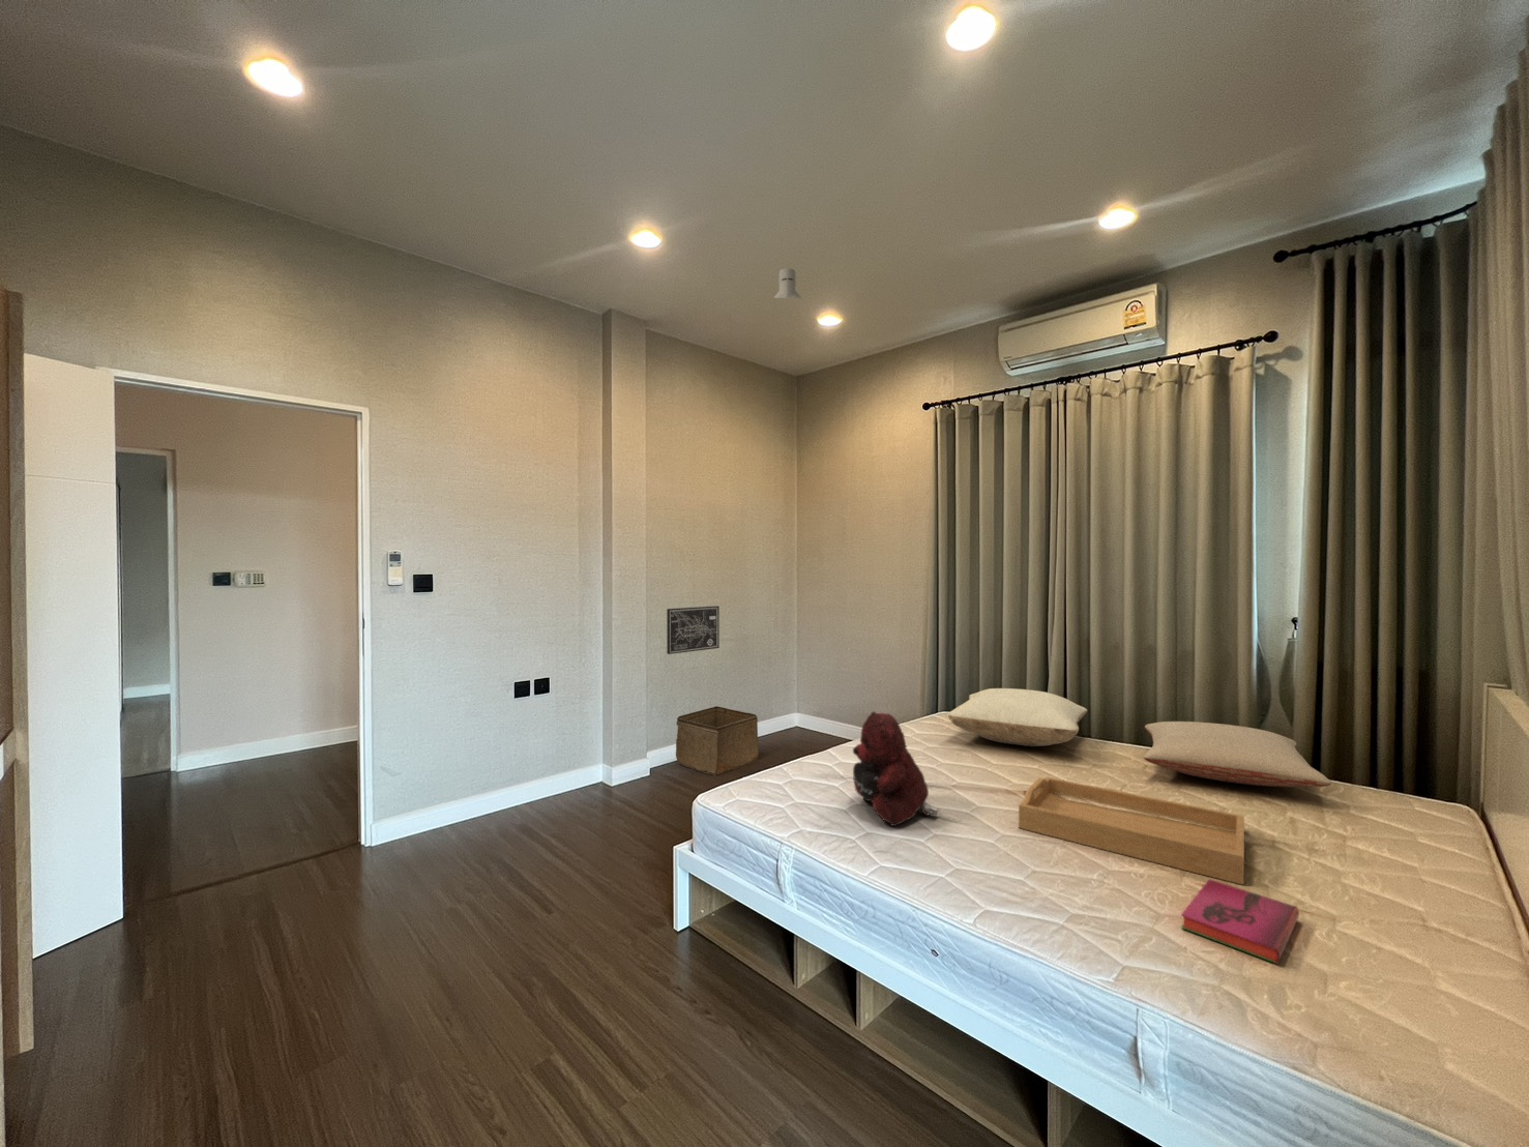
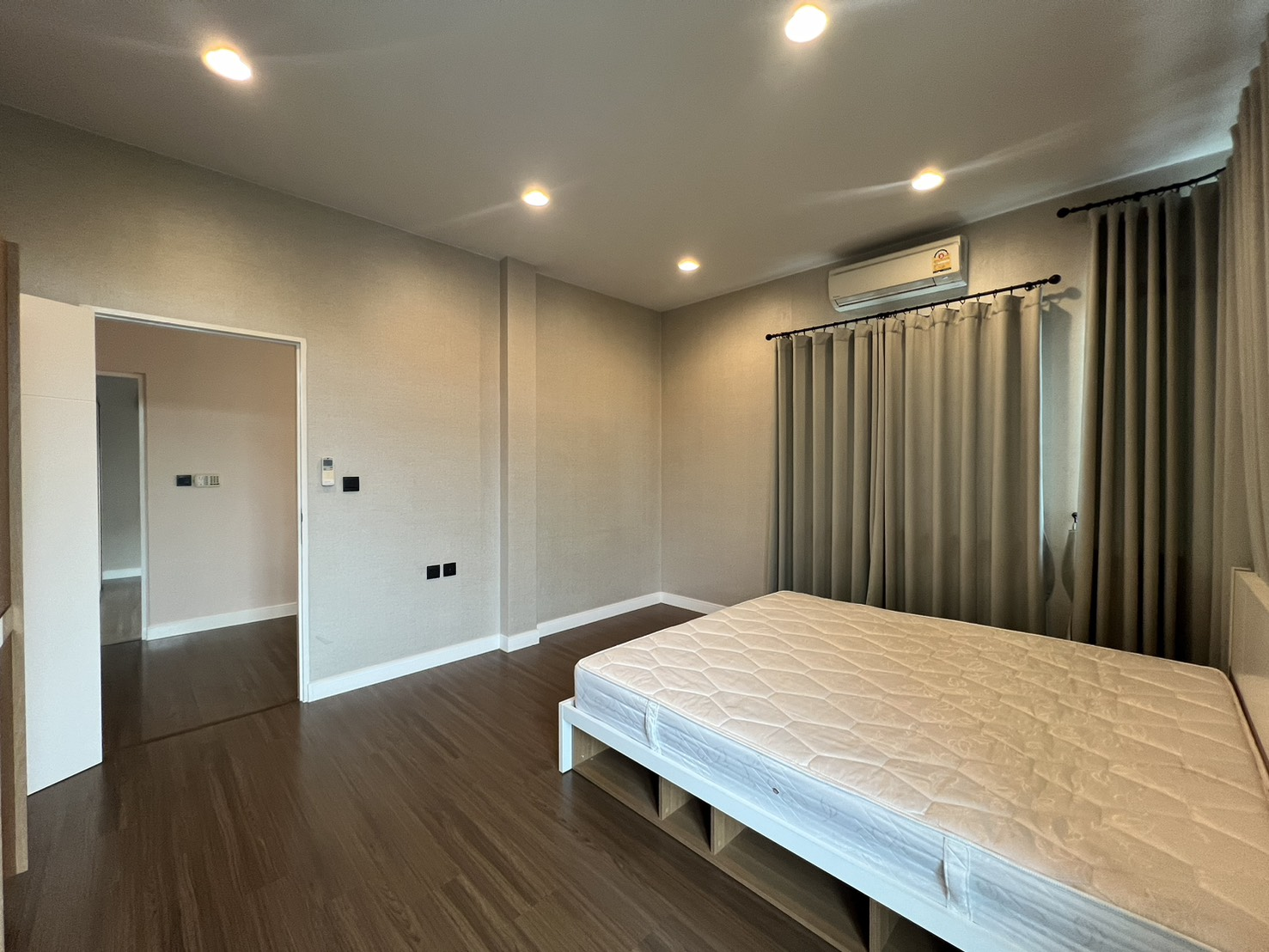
- pillow (1017, 717)
- serving tray (1128, 818)
- teddy bear (894, 763)
- wall art (694, 629)
- storage bin (717, 739)
- hardback book (1240, 917)
- knight helmet (787, 287)
- pillow (1223, 749)
